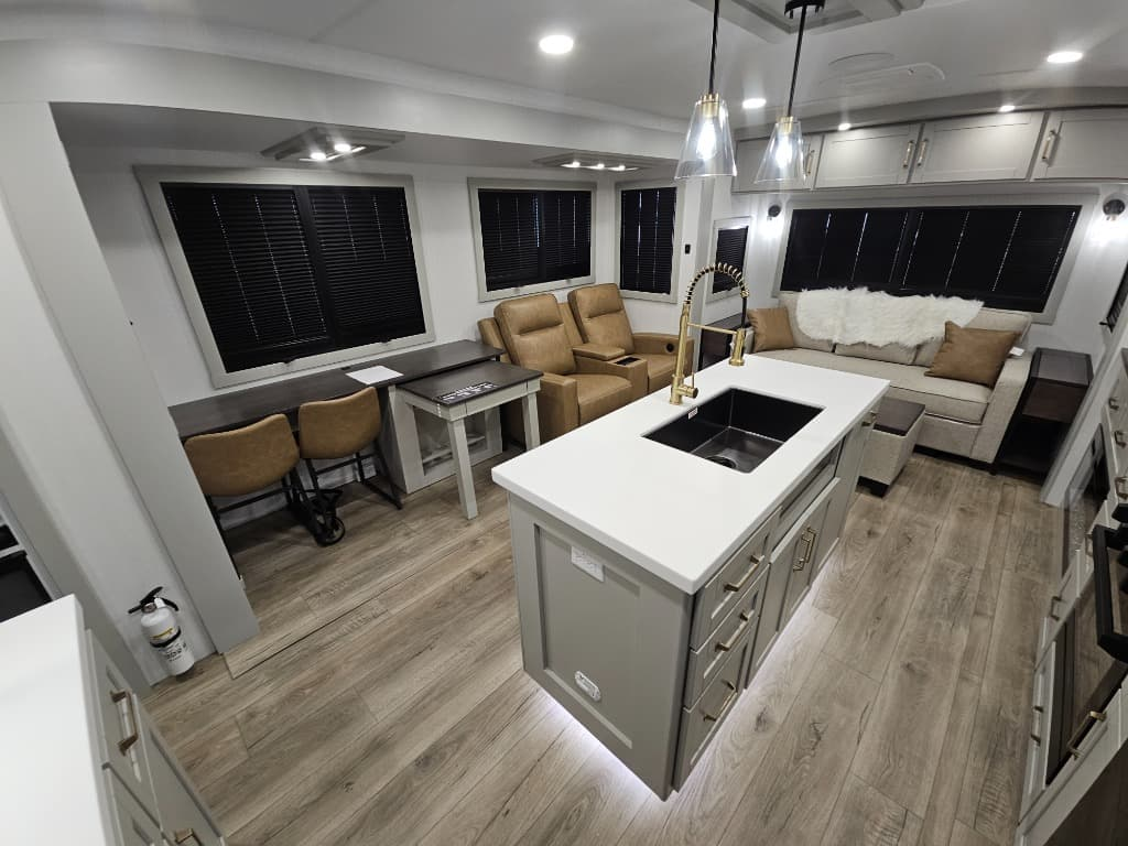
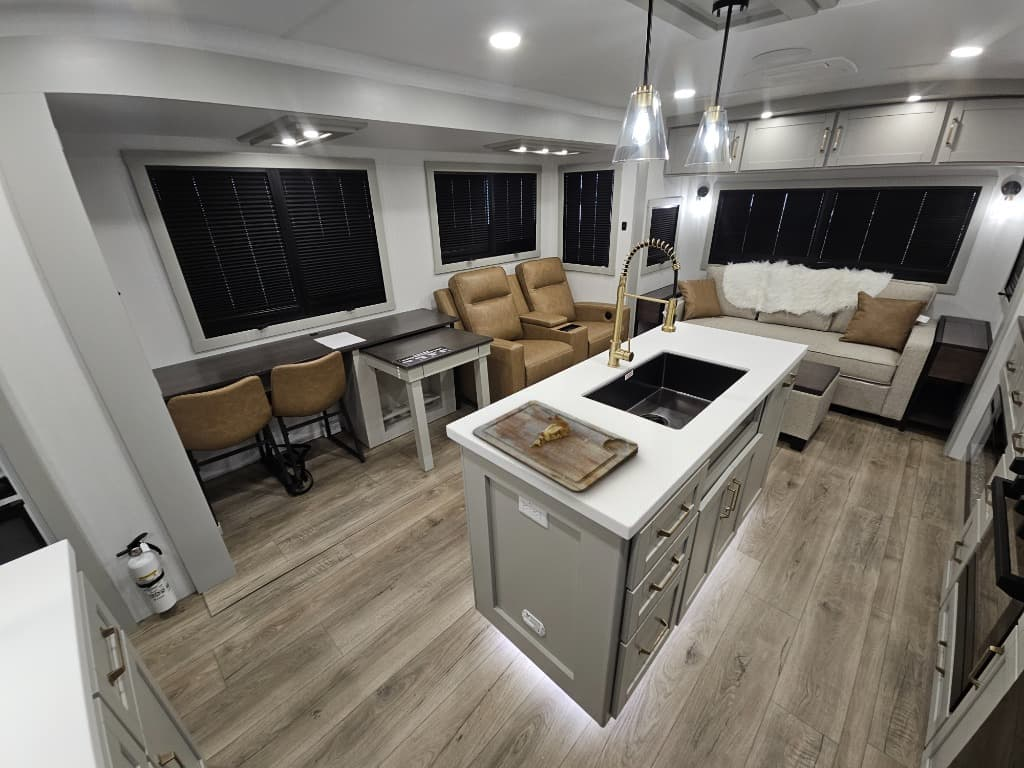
+ cutting board (551, 433)
